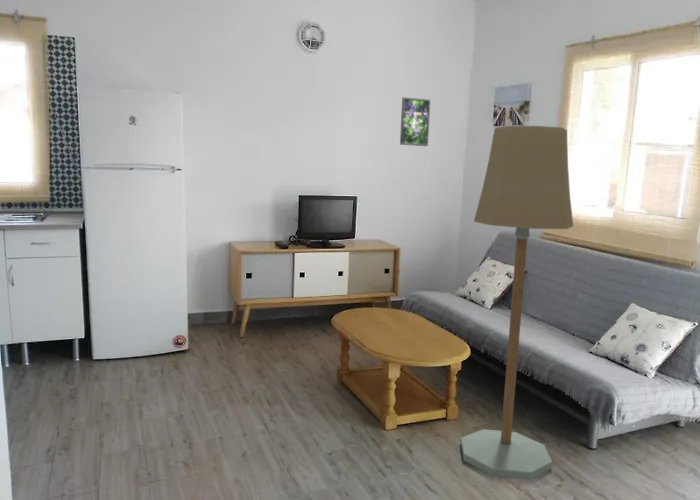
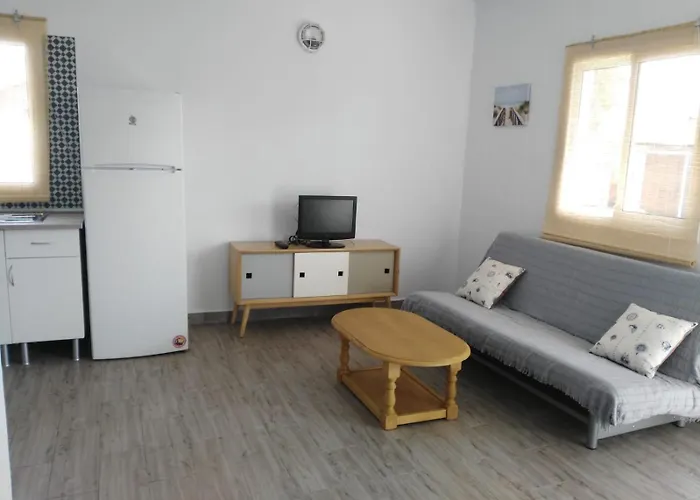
- floor lamp (517, 298)
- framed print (415, 122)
